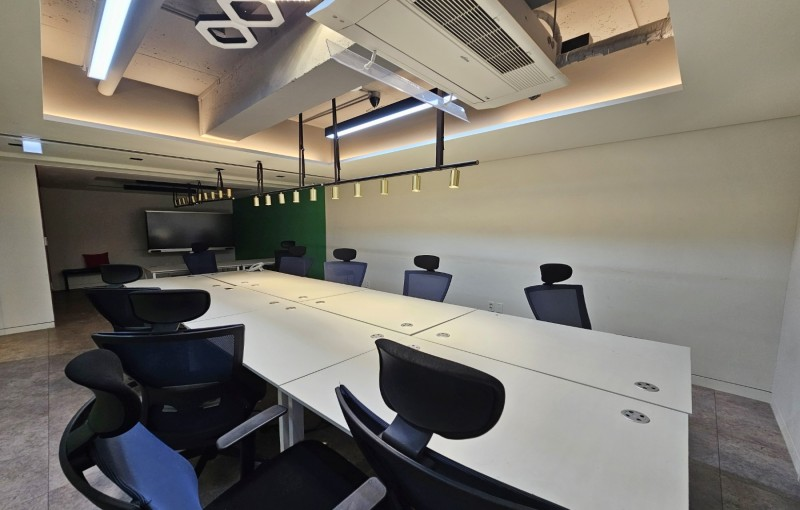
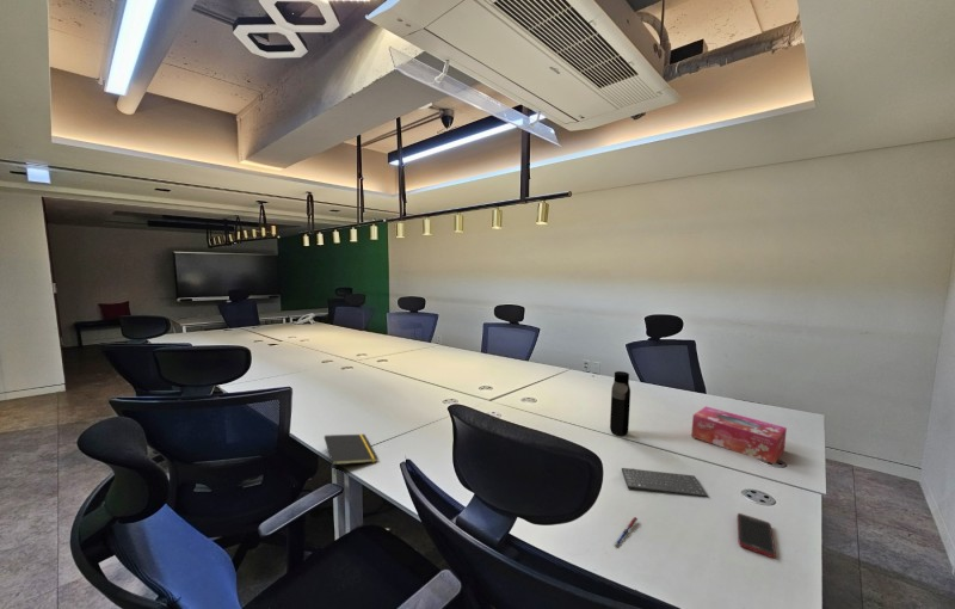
+ notepad (350, 448)
+ tissue box (737, 432)
+ pen (626, 530)
+ cell phone (754, 534)
+ keyboard (661, 481)
+ water bottle (620, 402)
